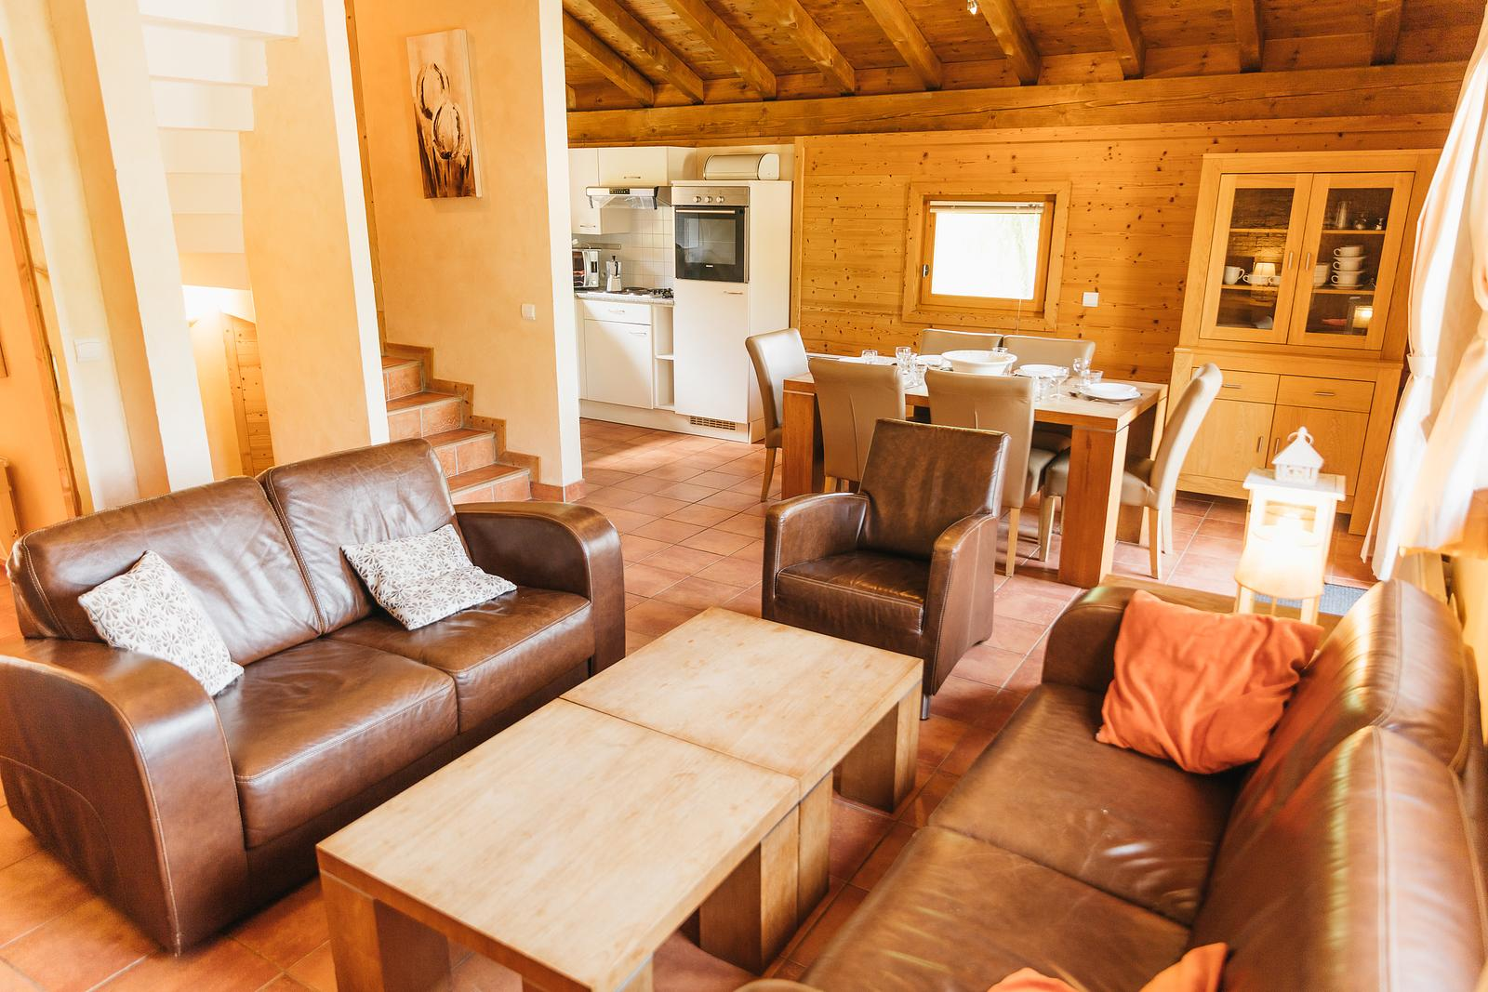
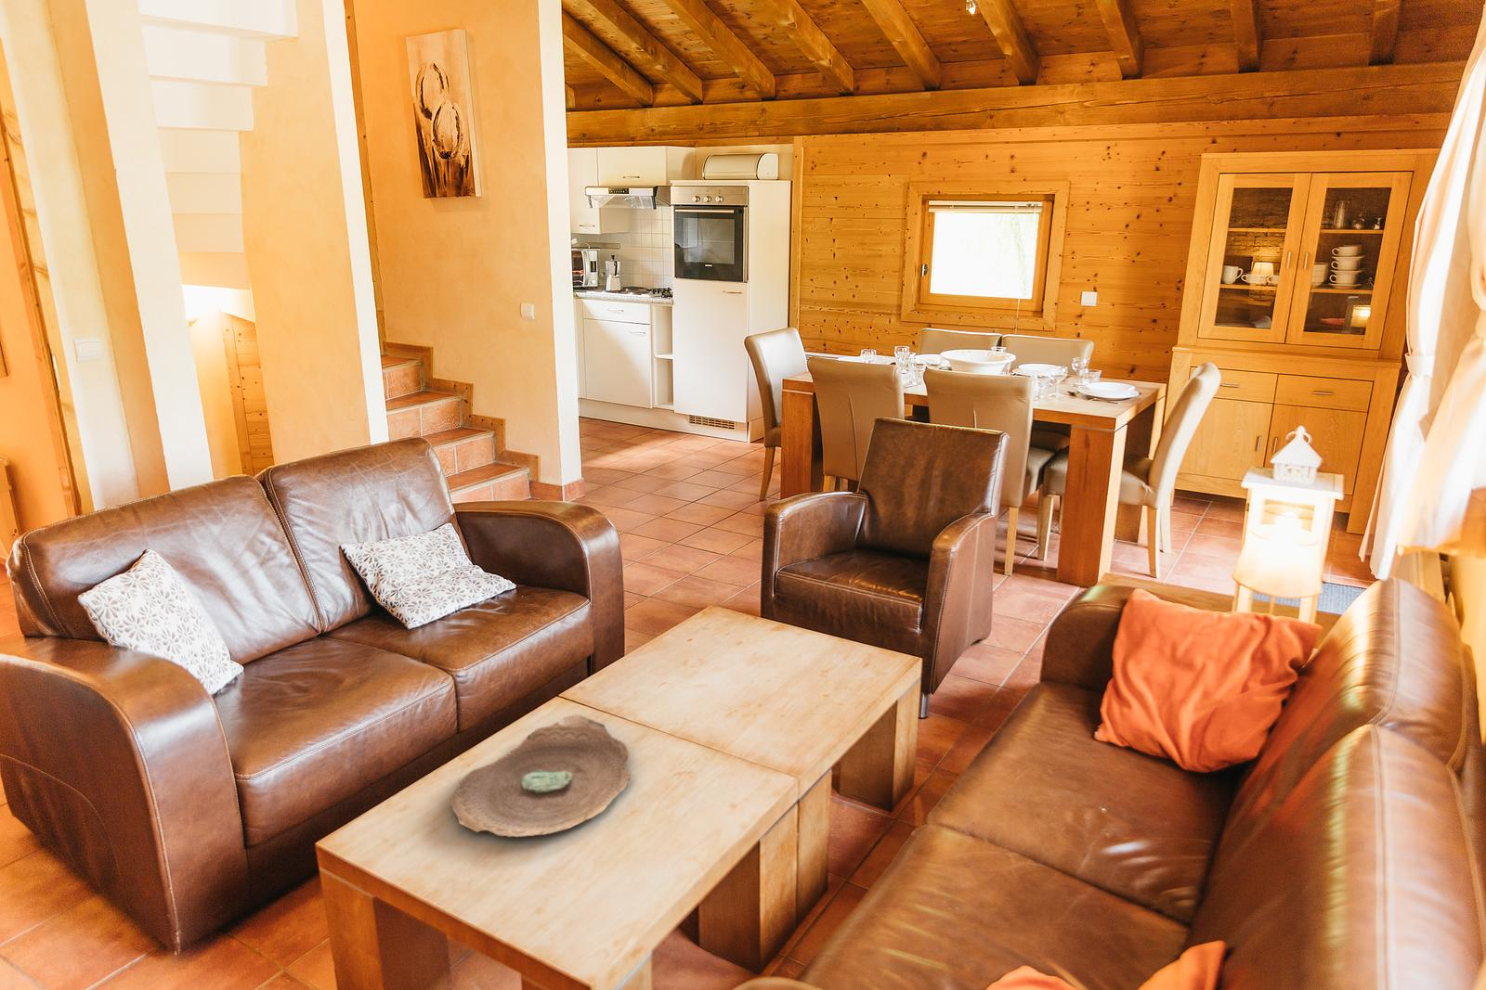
+ decorative bowl (545, 773)
